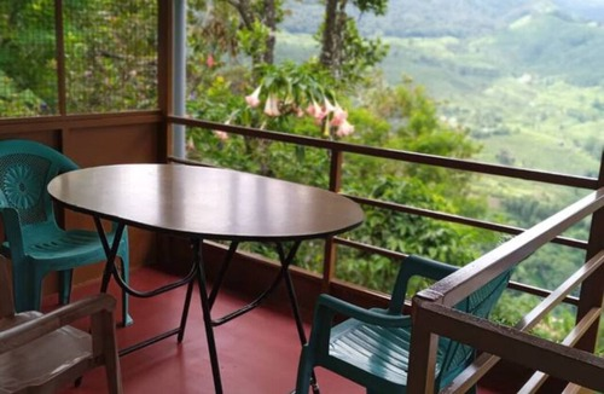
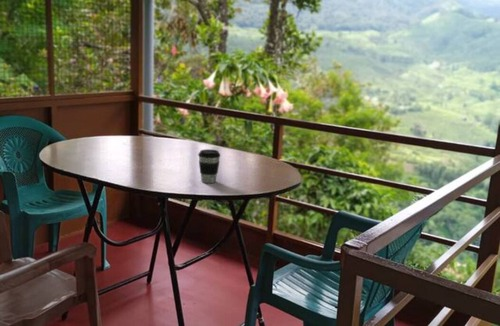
+ coffee cup (208, 166)
